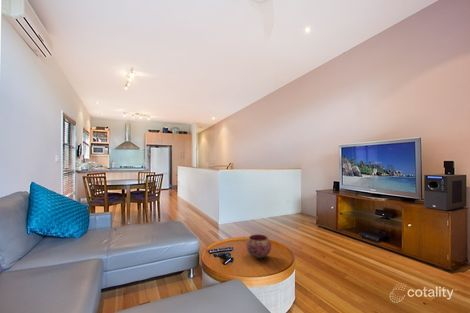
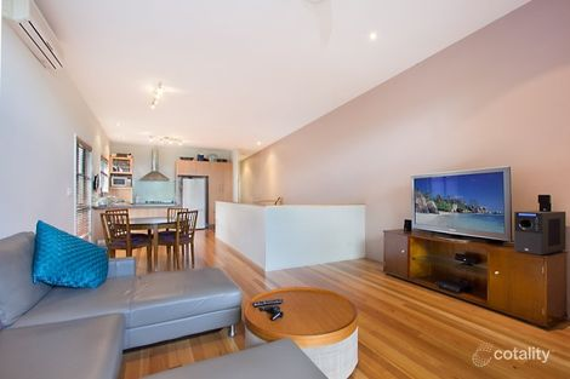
- bowl (258, 247)
